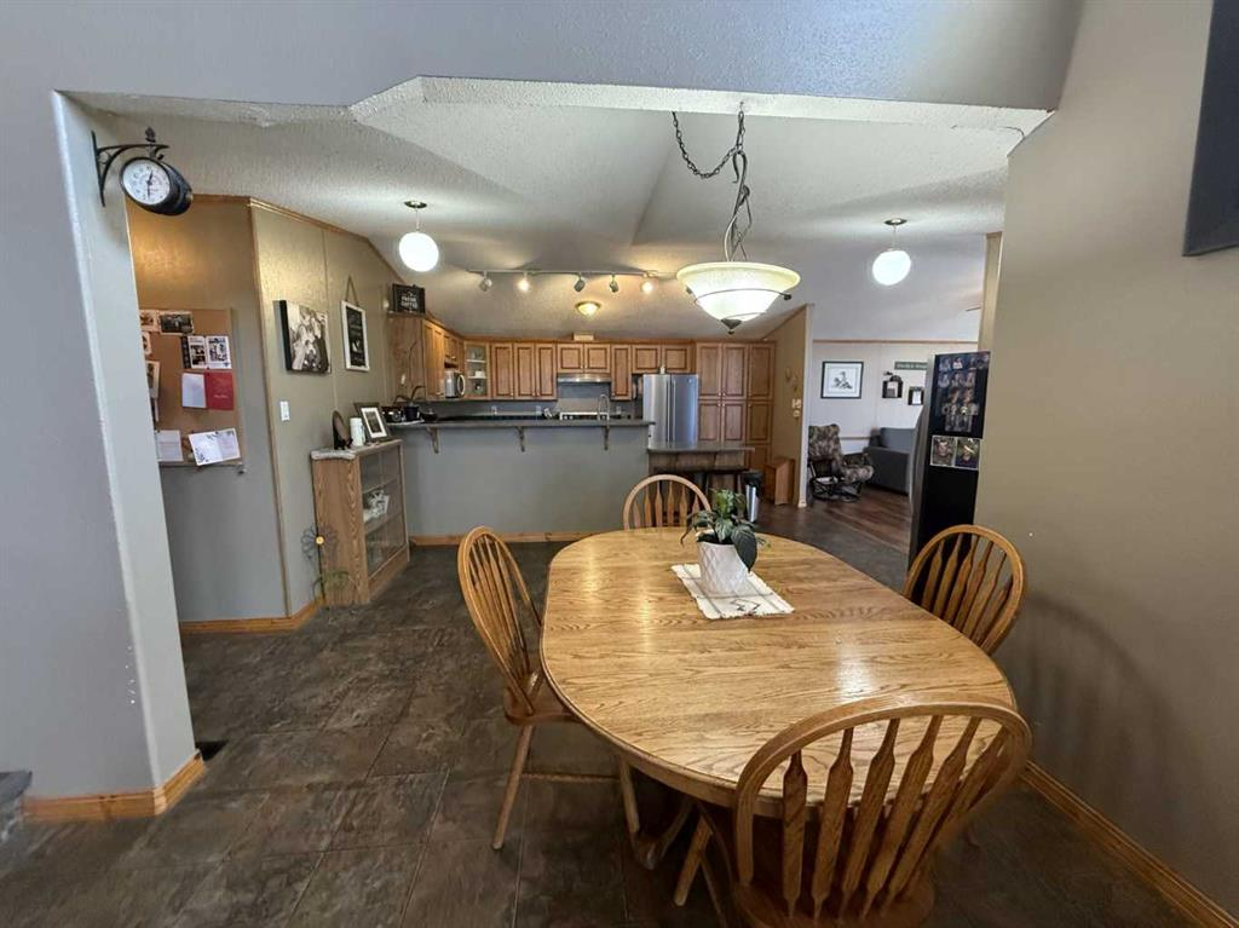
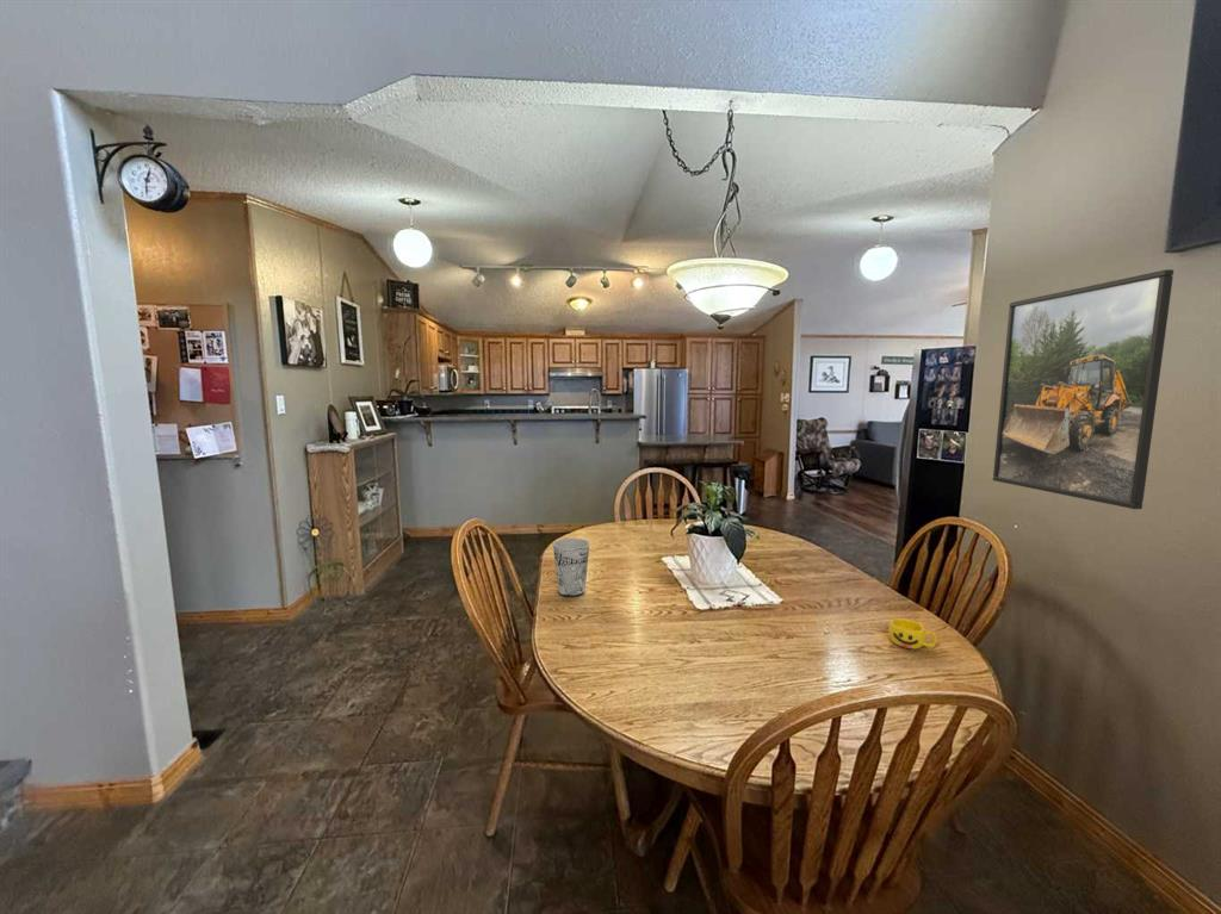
+ cup (571, 567)
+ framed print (1067, 393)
+ cup (912, 635)
